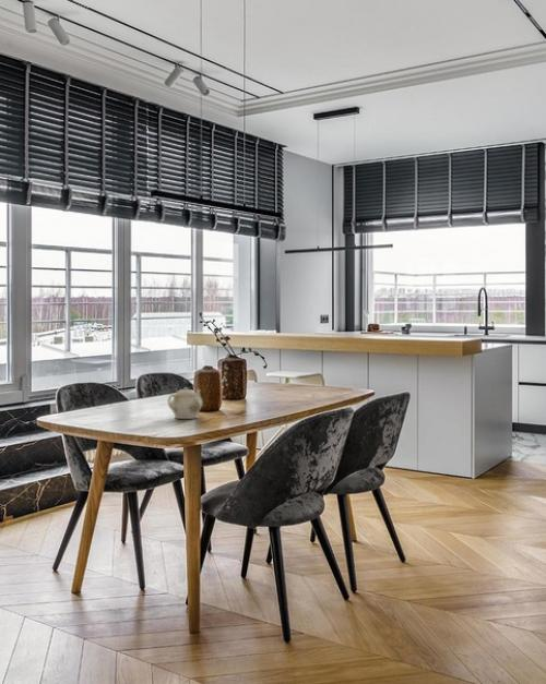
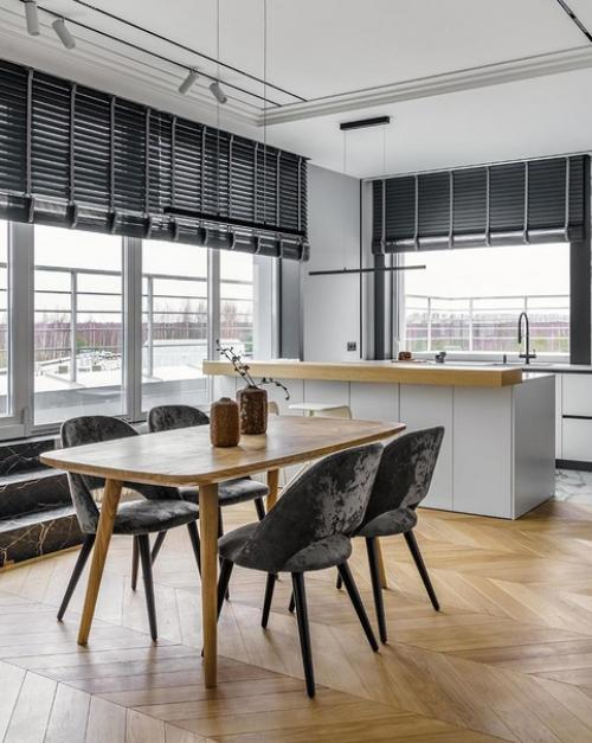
- teapot (185, 401)
